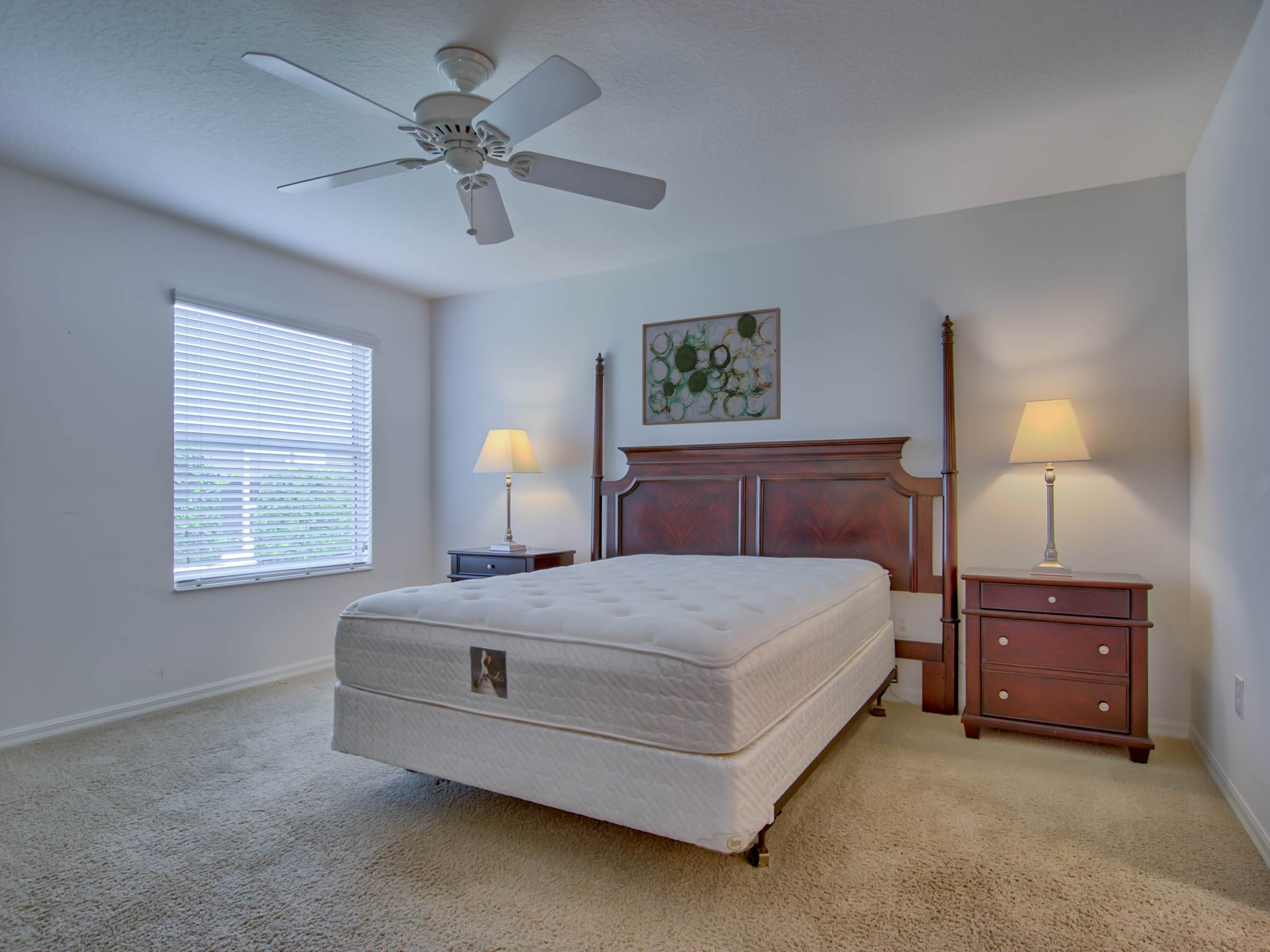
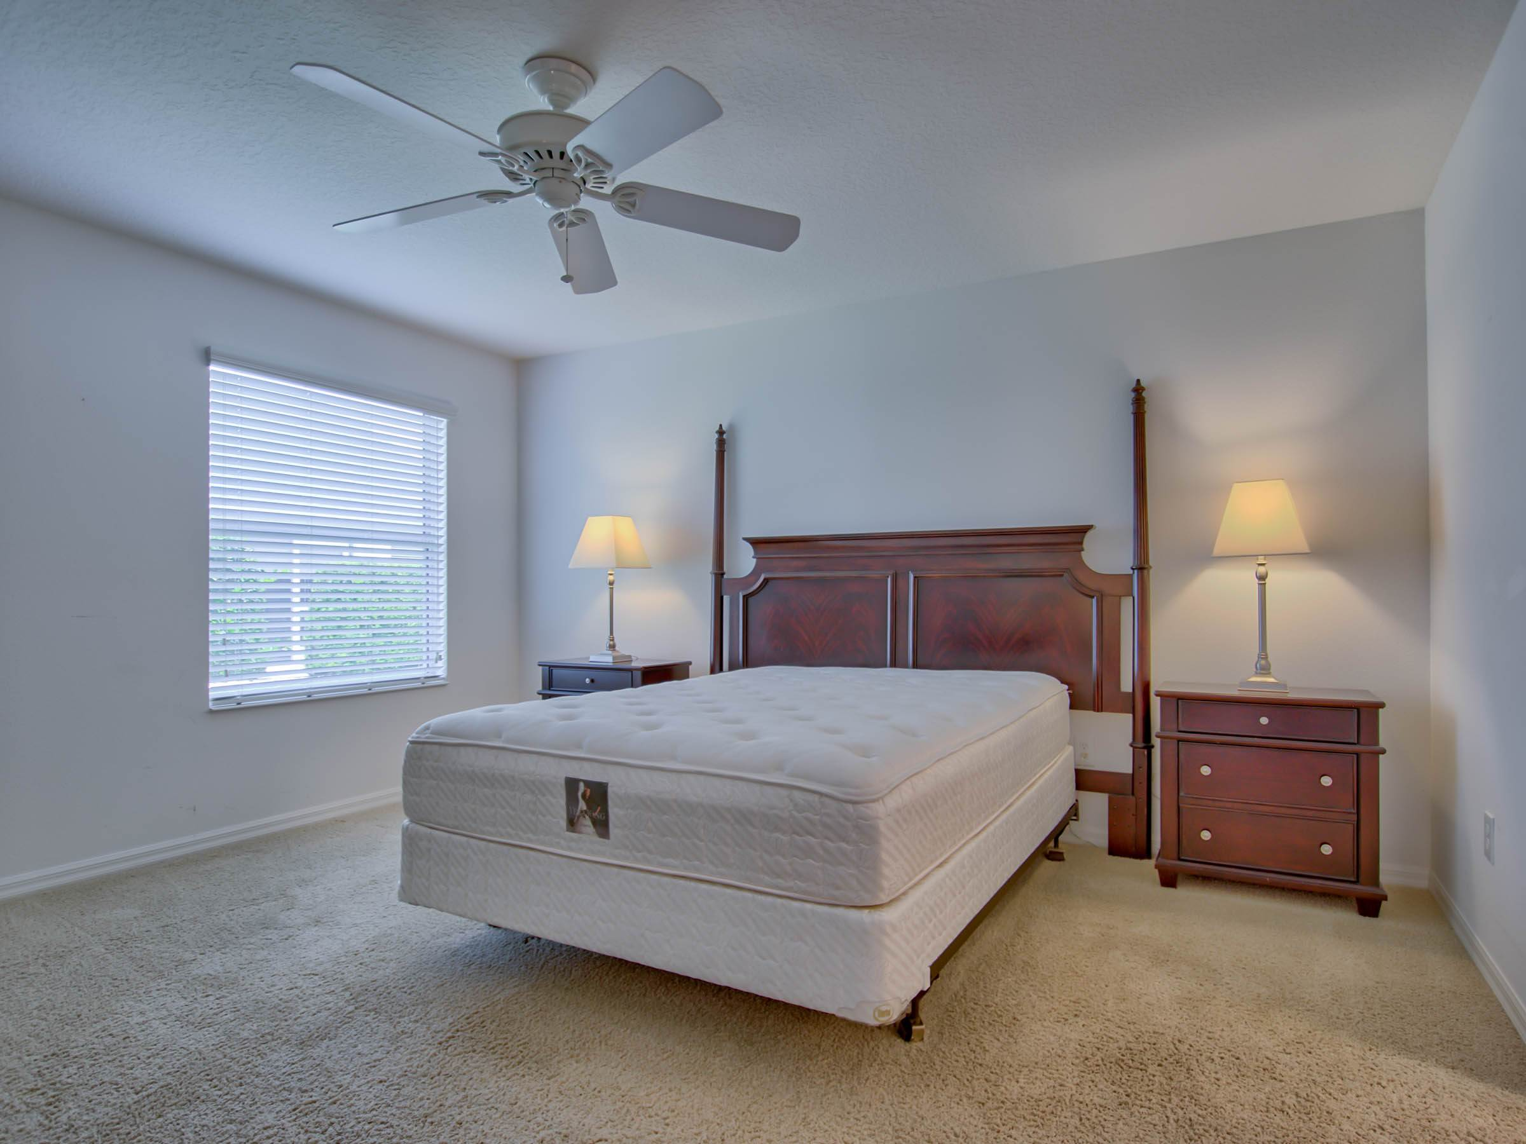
- wall art (707, 369)
